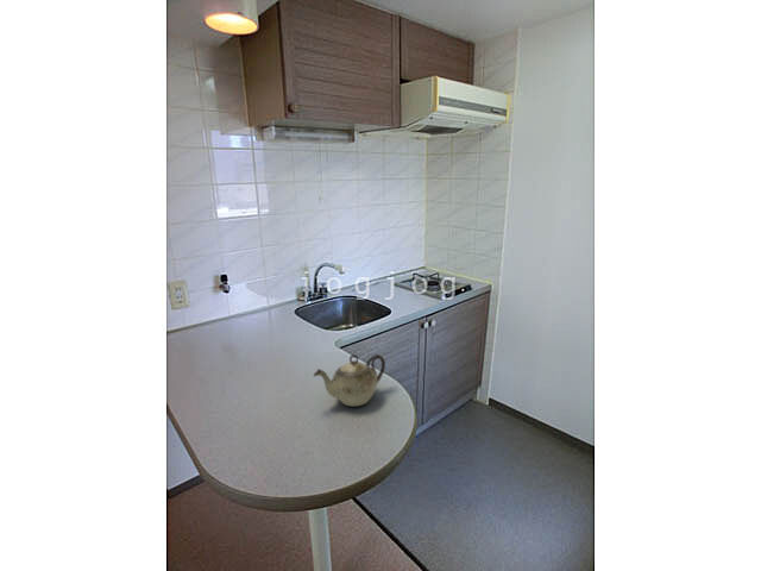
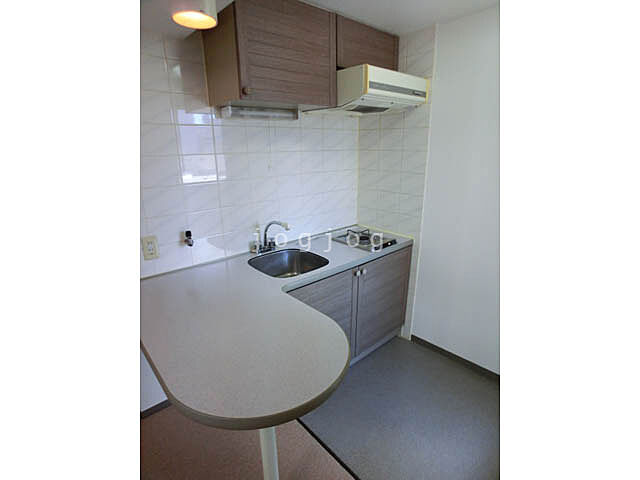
- teapot (351, 378)
